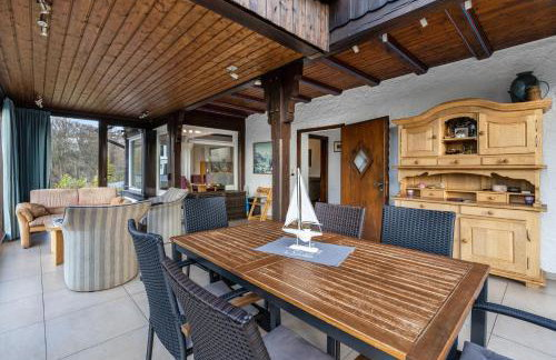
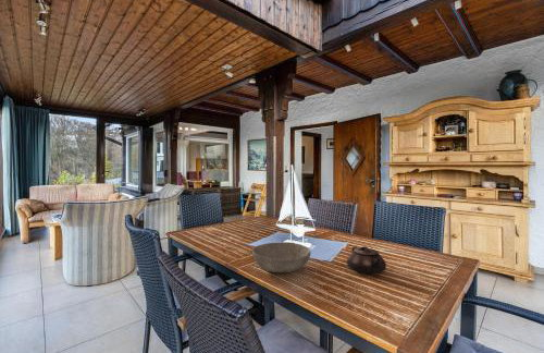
+ teapot (366, 257)
+ bowl (281, 258)
